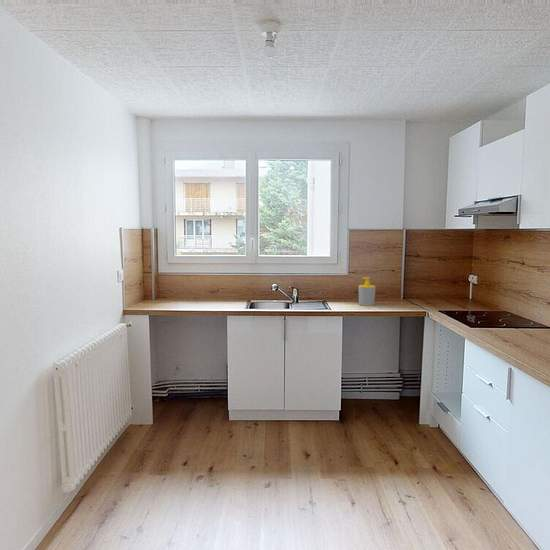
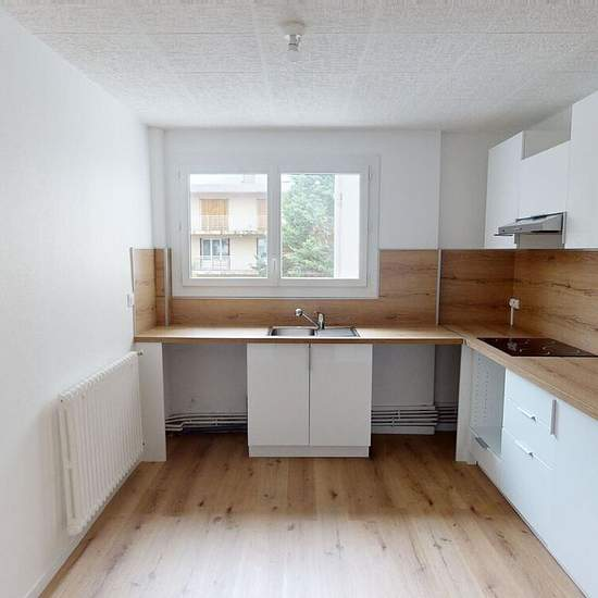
- soap bottle (366, 291)
